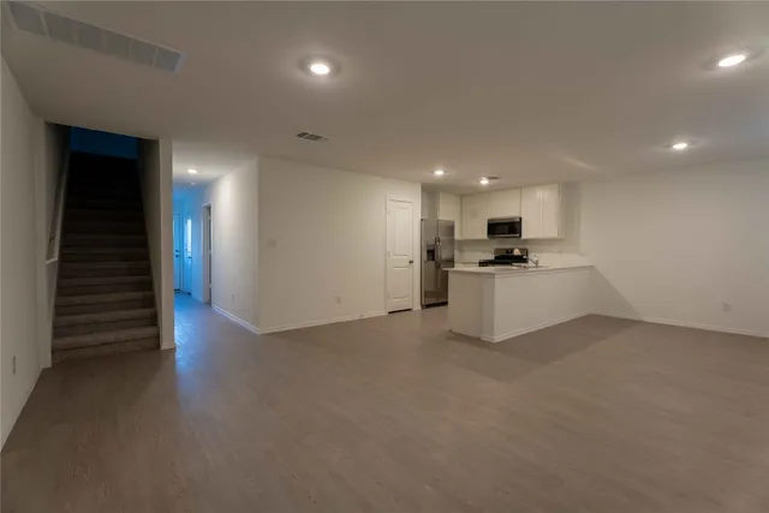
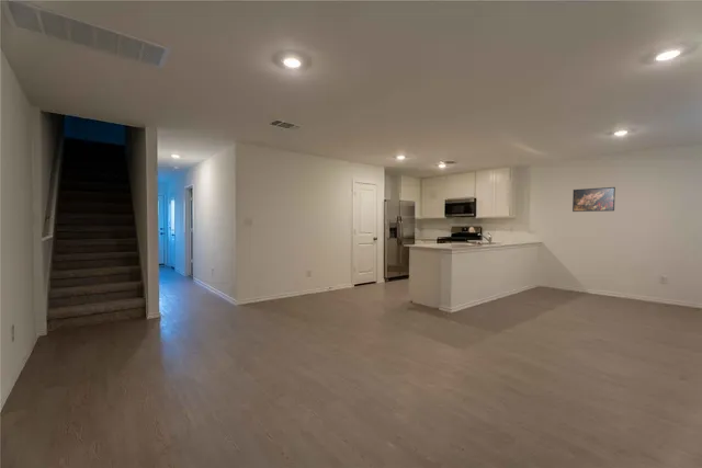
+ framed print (592, 199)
